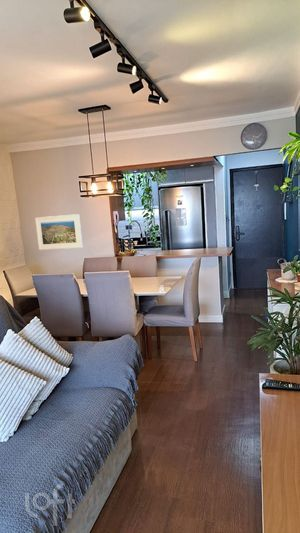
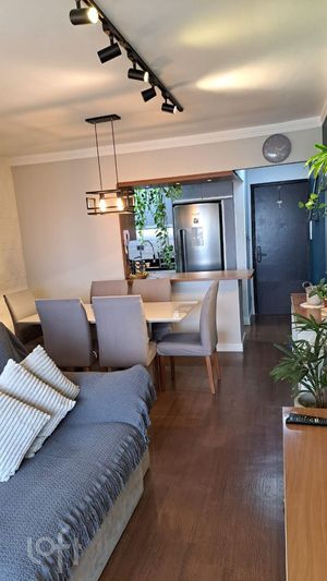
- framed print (58, 232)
